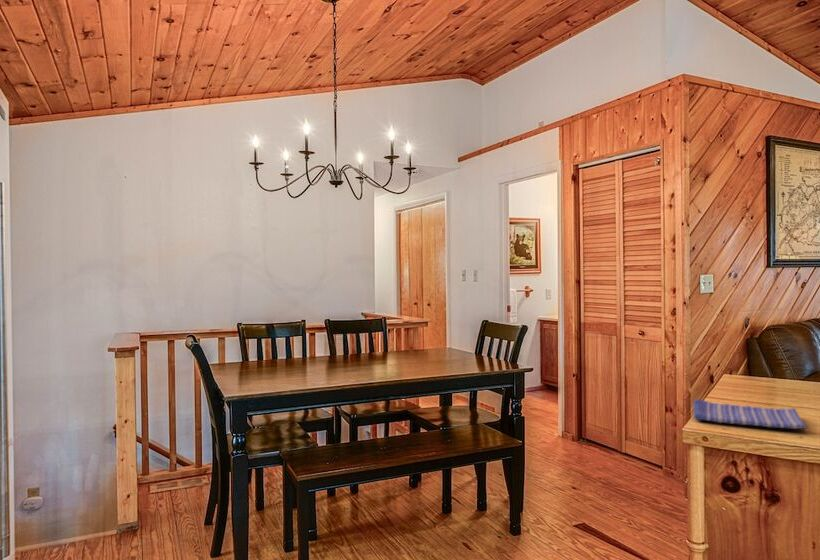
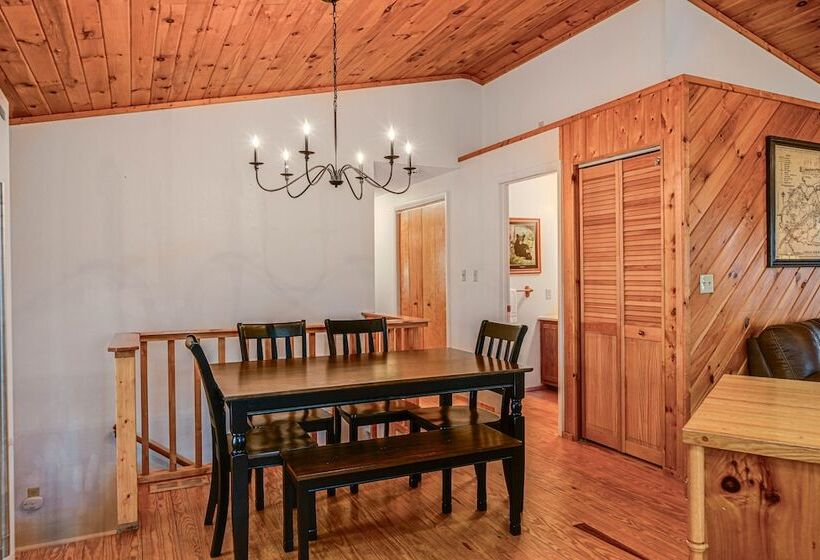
- dish towel (745, 413)
